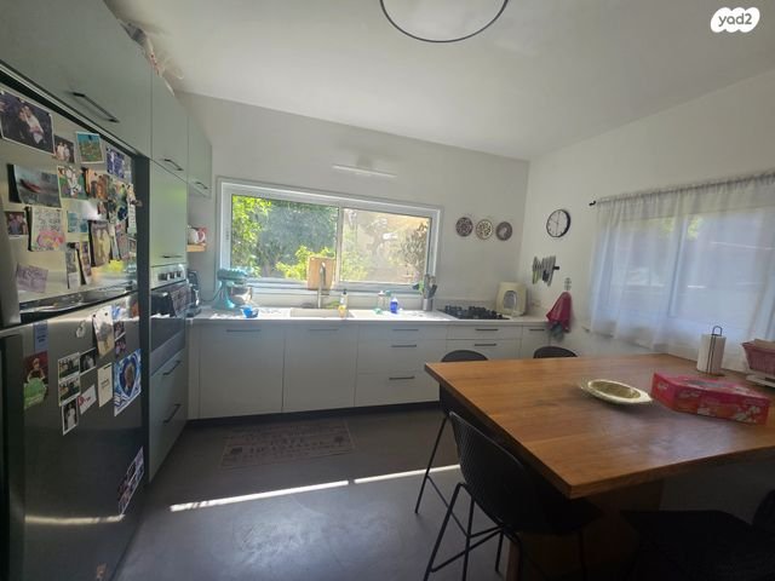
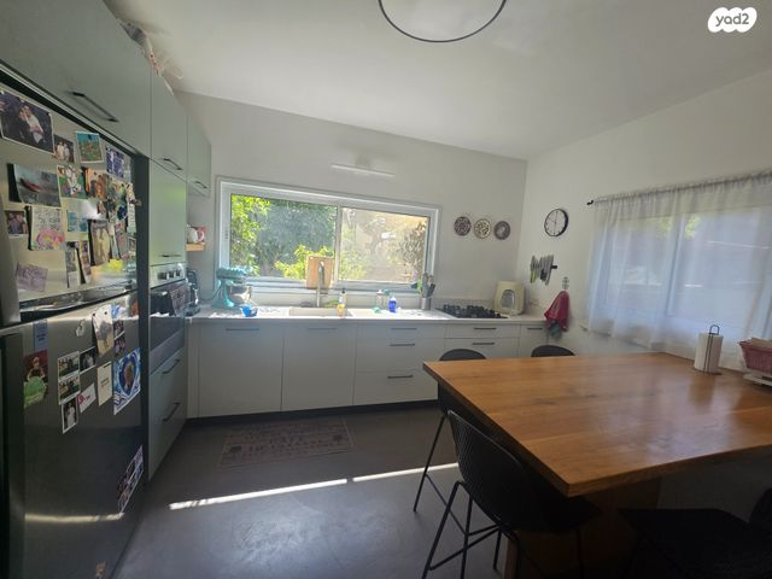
- tissue box (705, 396)
- plate (612, 392)
